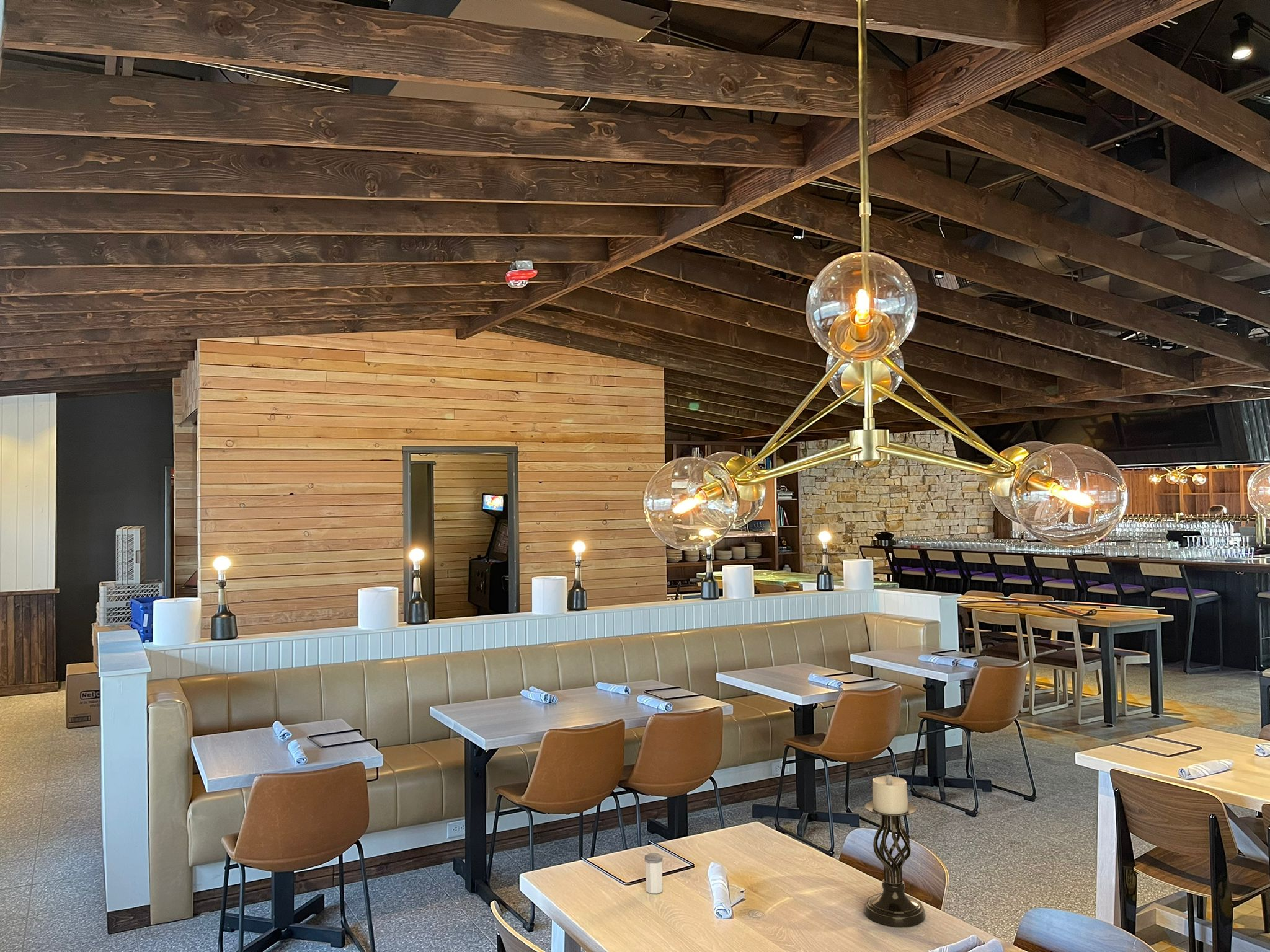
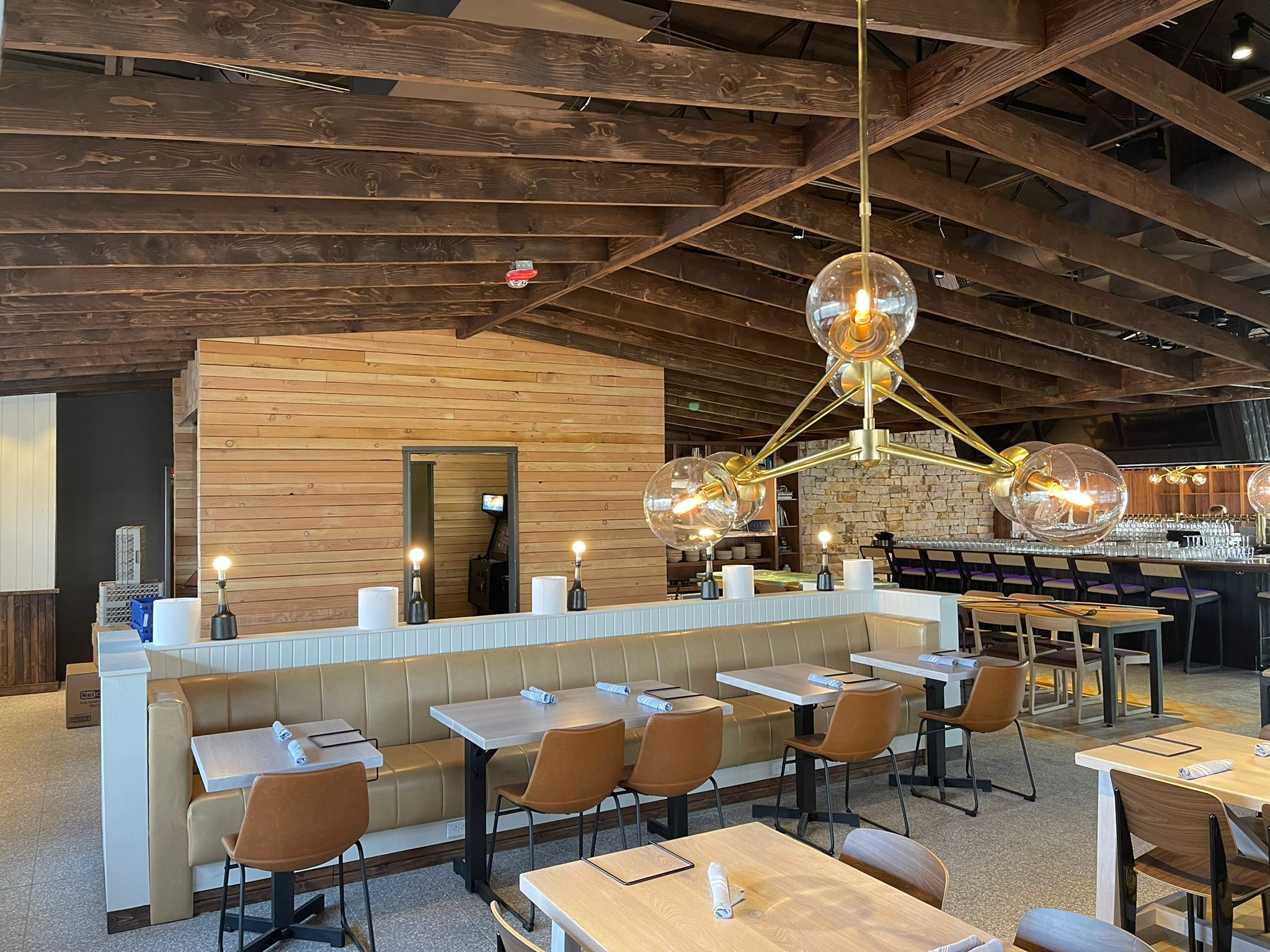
- salt shaker (654, 873)
- candle holder (892, 845)
